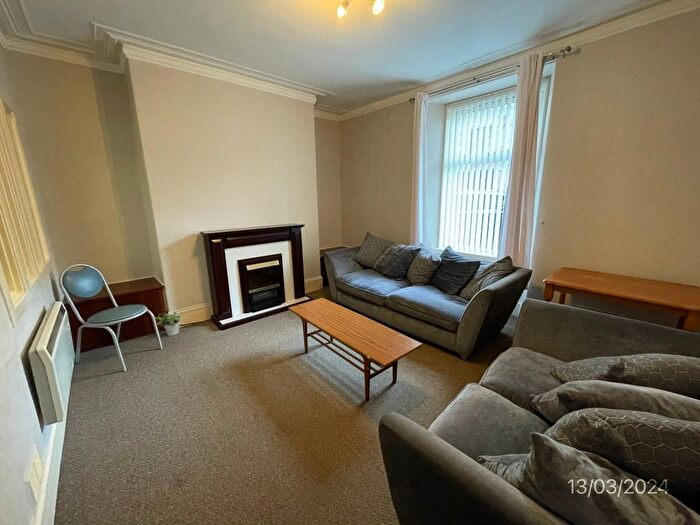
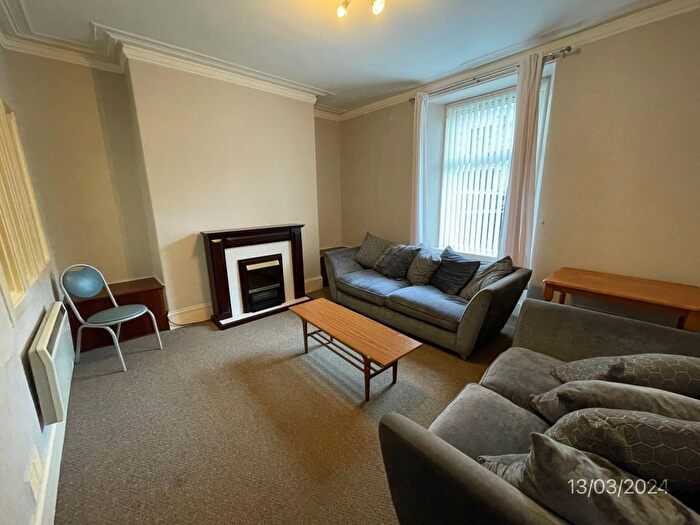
- potted plant (168, 323)
